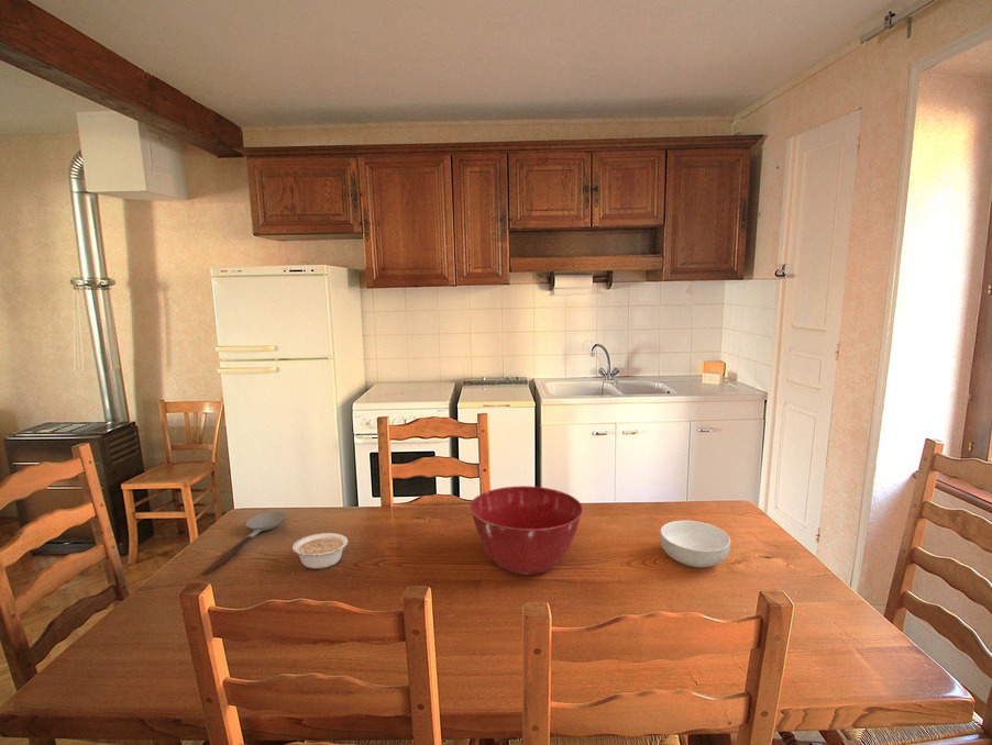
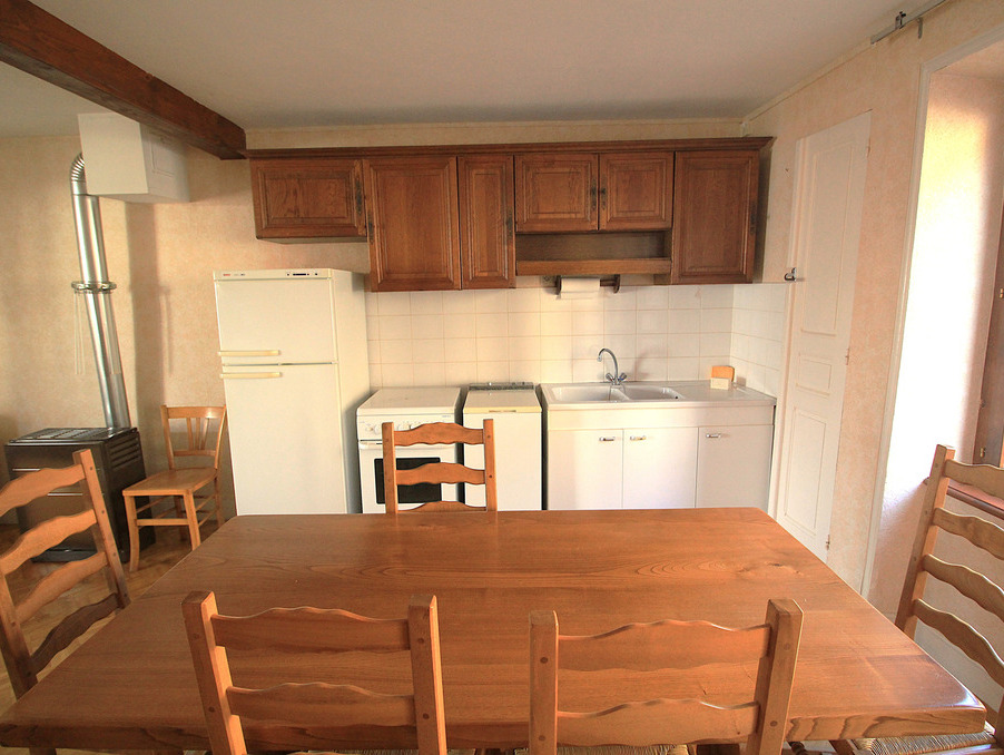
- mixing bowl (526, 533)
- cereal bowl (694, 546)
- spoon (243, 540)
- legume (322, 549)
